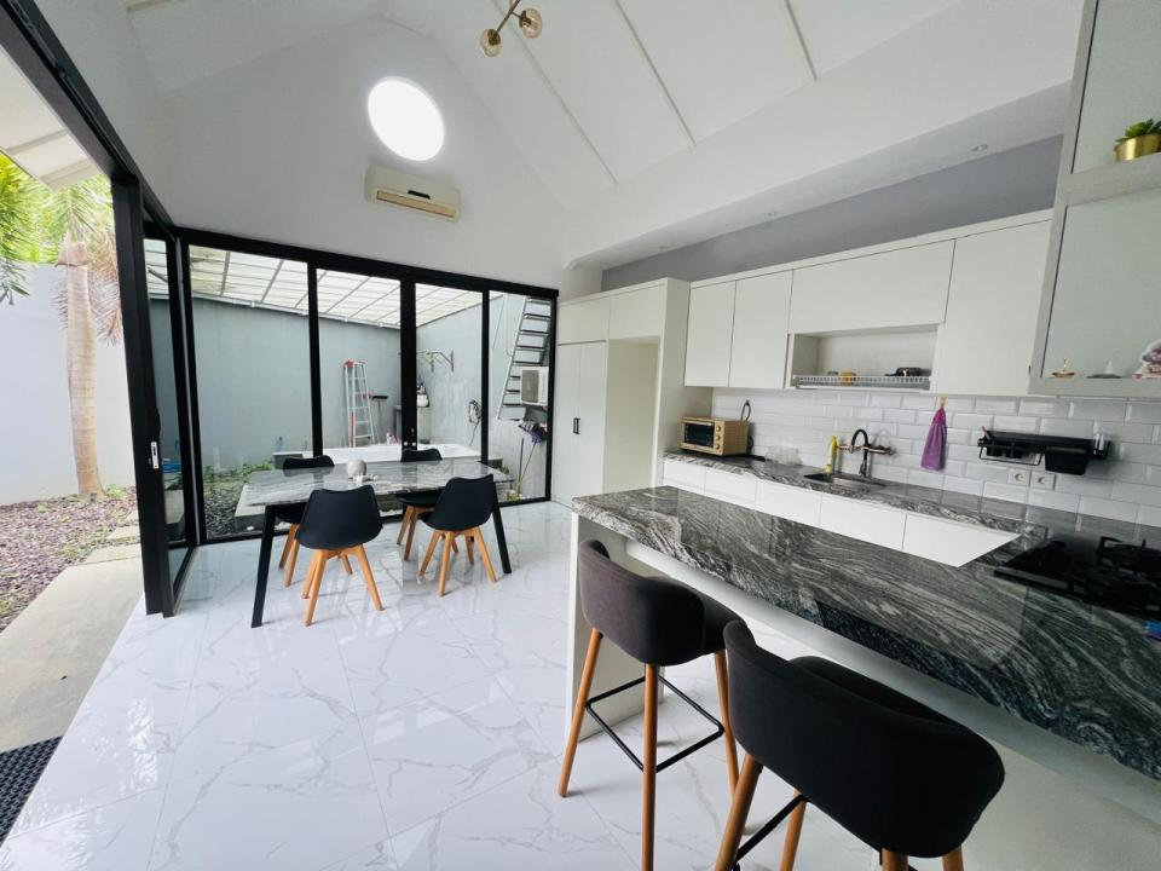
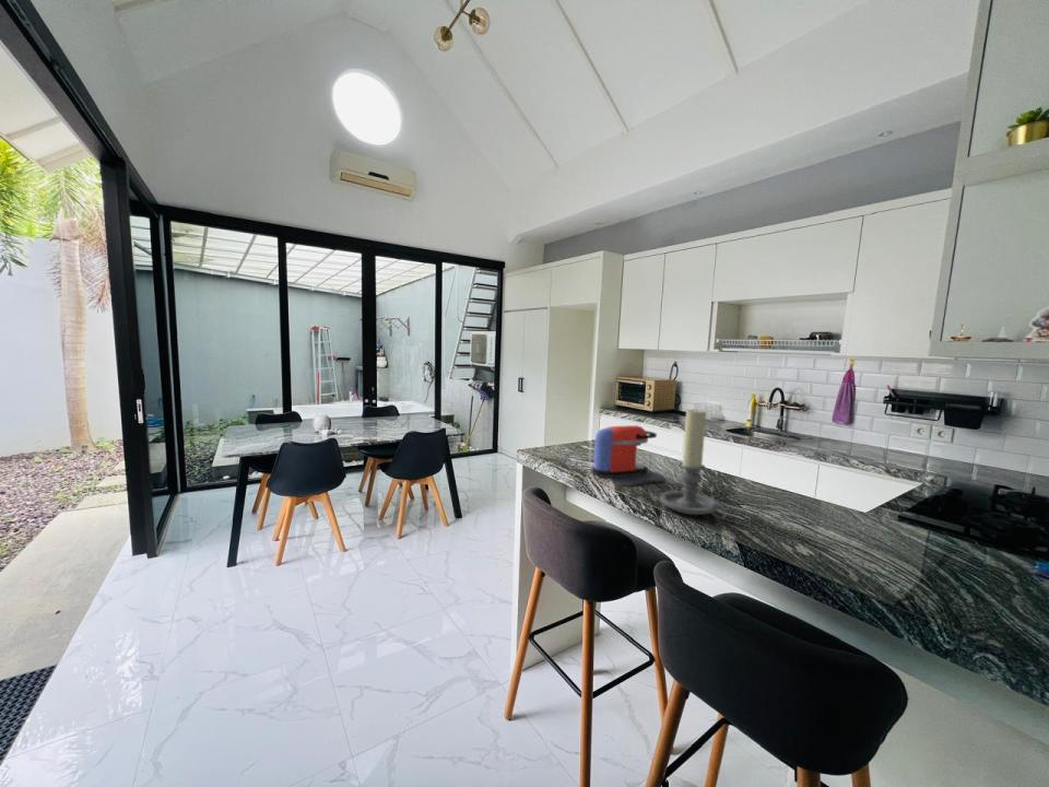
+ candle holder (697, 460)
+ coffee maker (621, 449)
